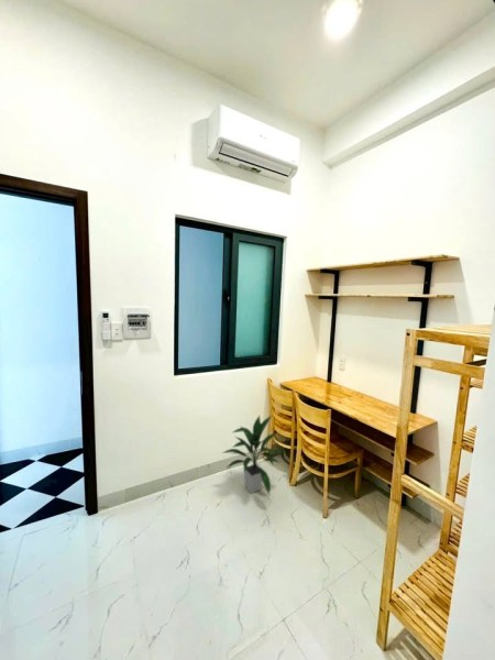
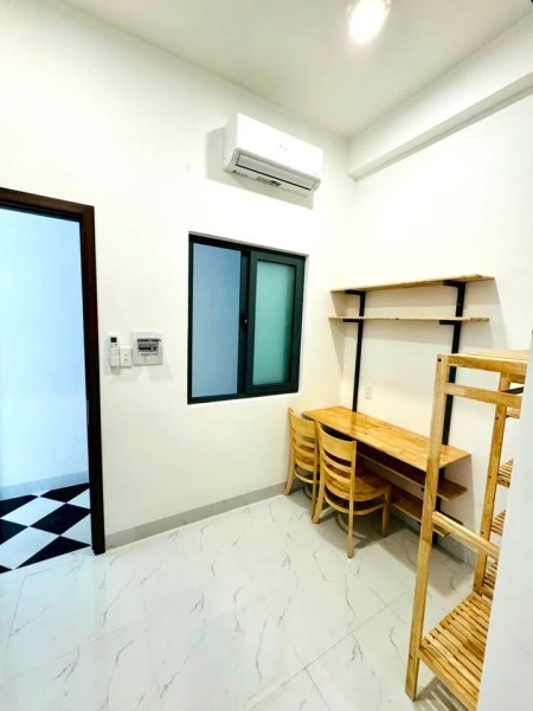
- indoor plant (254, 454)
